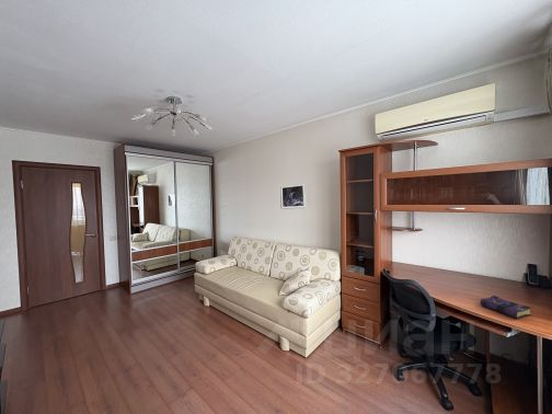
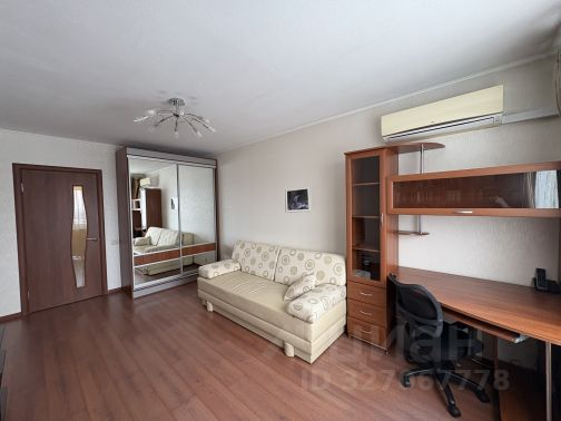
- book (504, 306)
